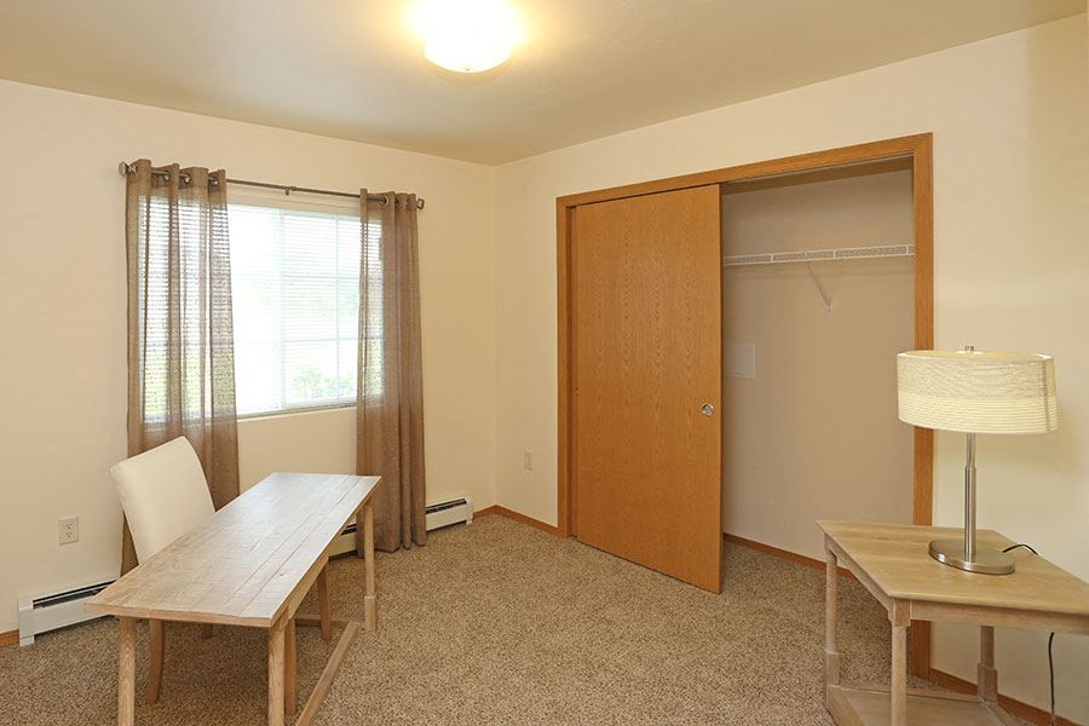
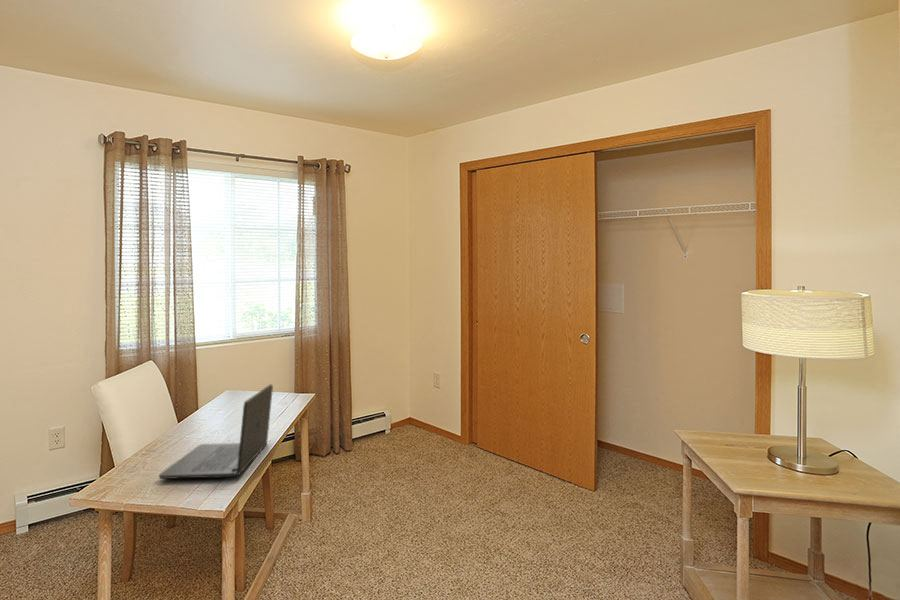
+ laptop (223, 443)
